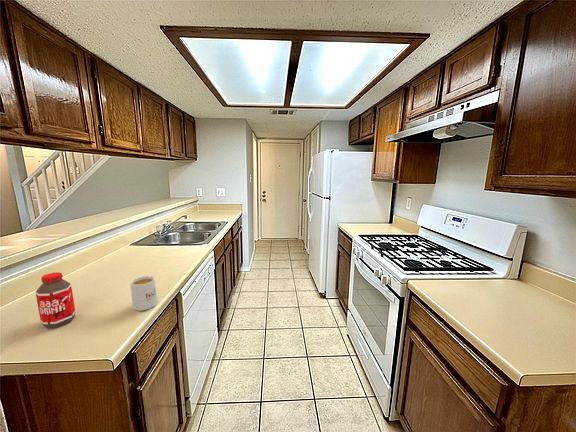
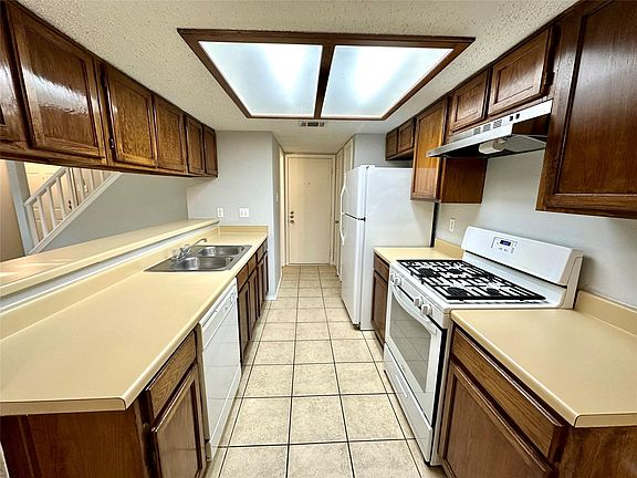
- mug (145, 290)
- bottle (55, 298)
